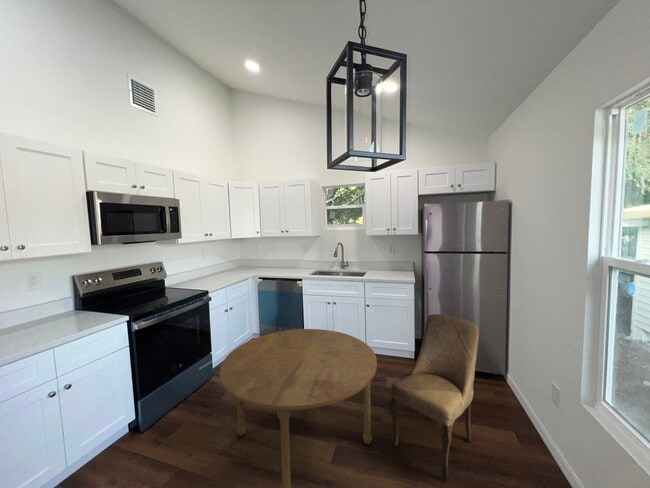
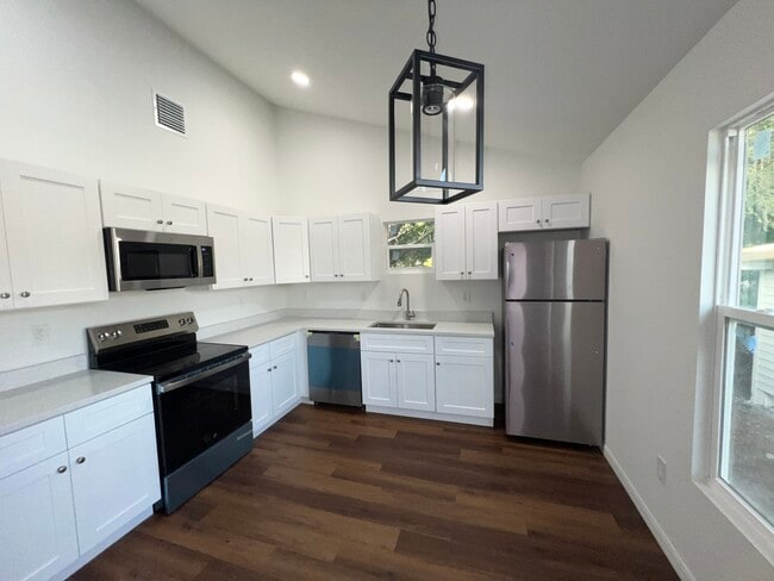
- dining table (301, 397)
- dining chair (434, 385)
